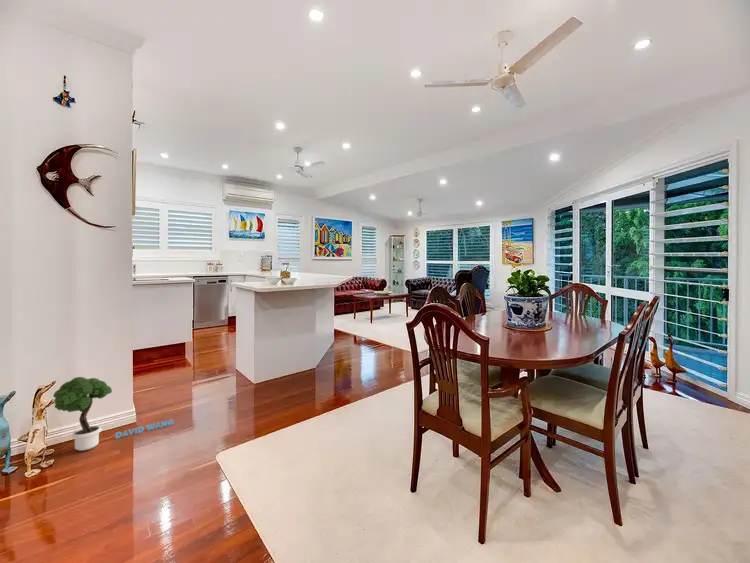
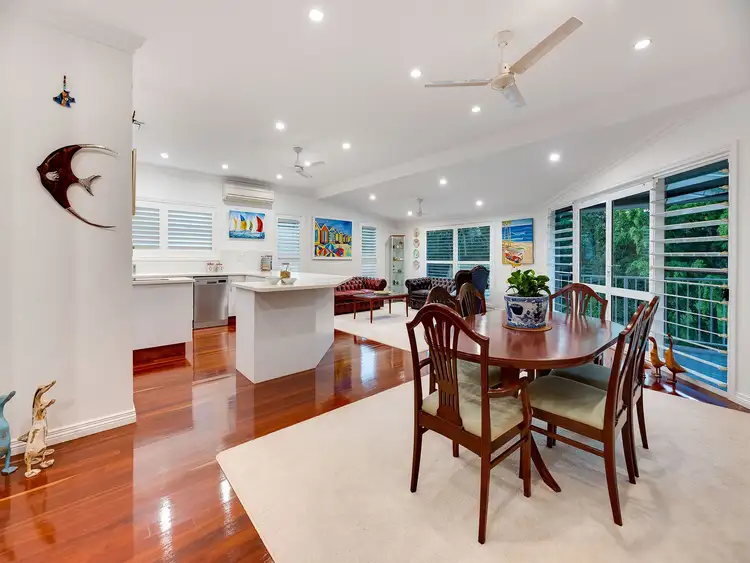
- potted tree (111, 392)
